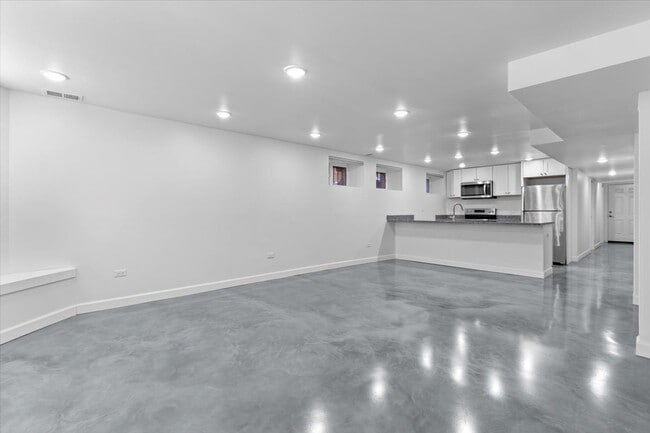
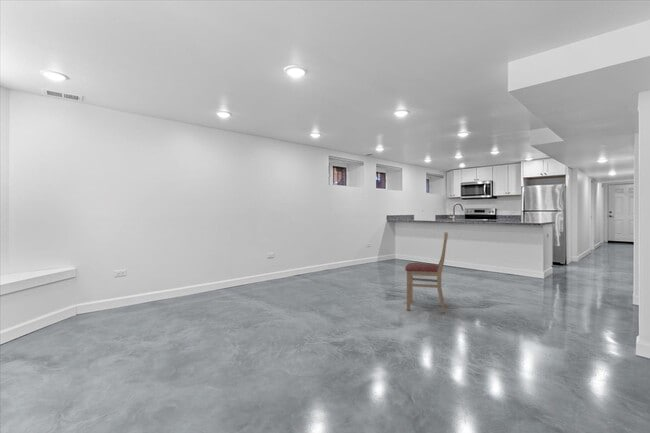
+ chair (426, 269)
